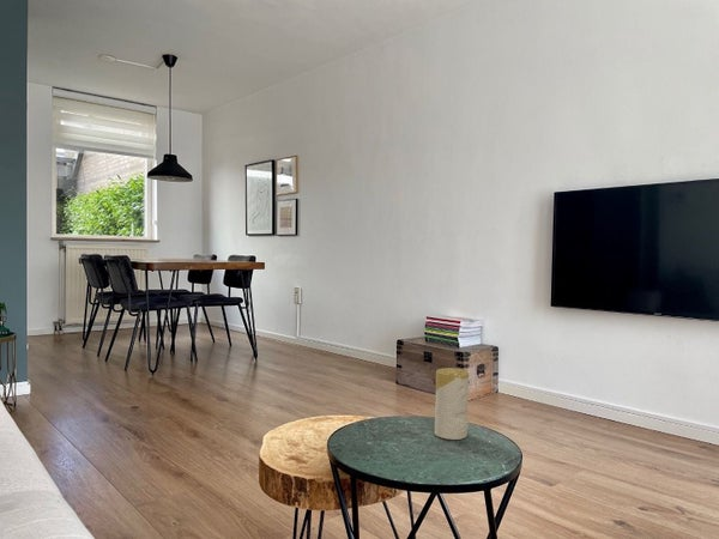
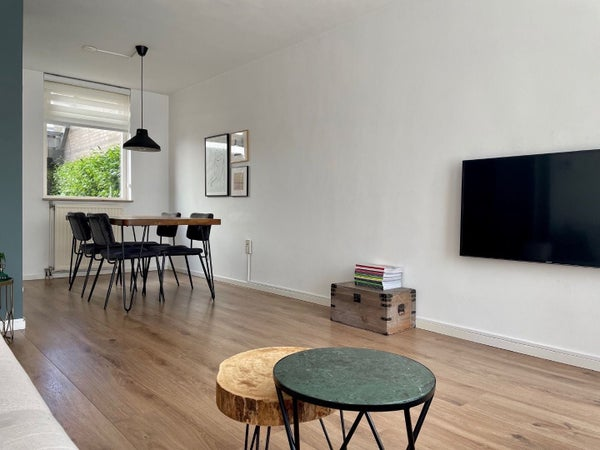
- candle (452, 402)
